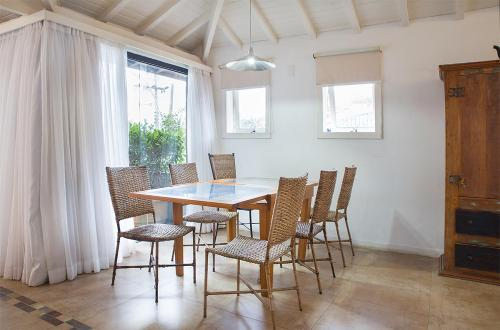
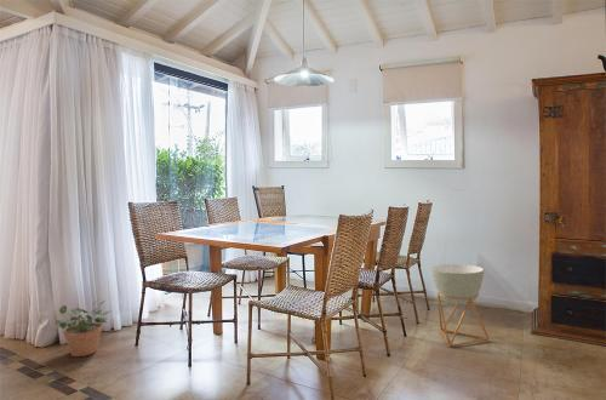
+ potted plant (85, 326)
+ planter (457, 303)
